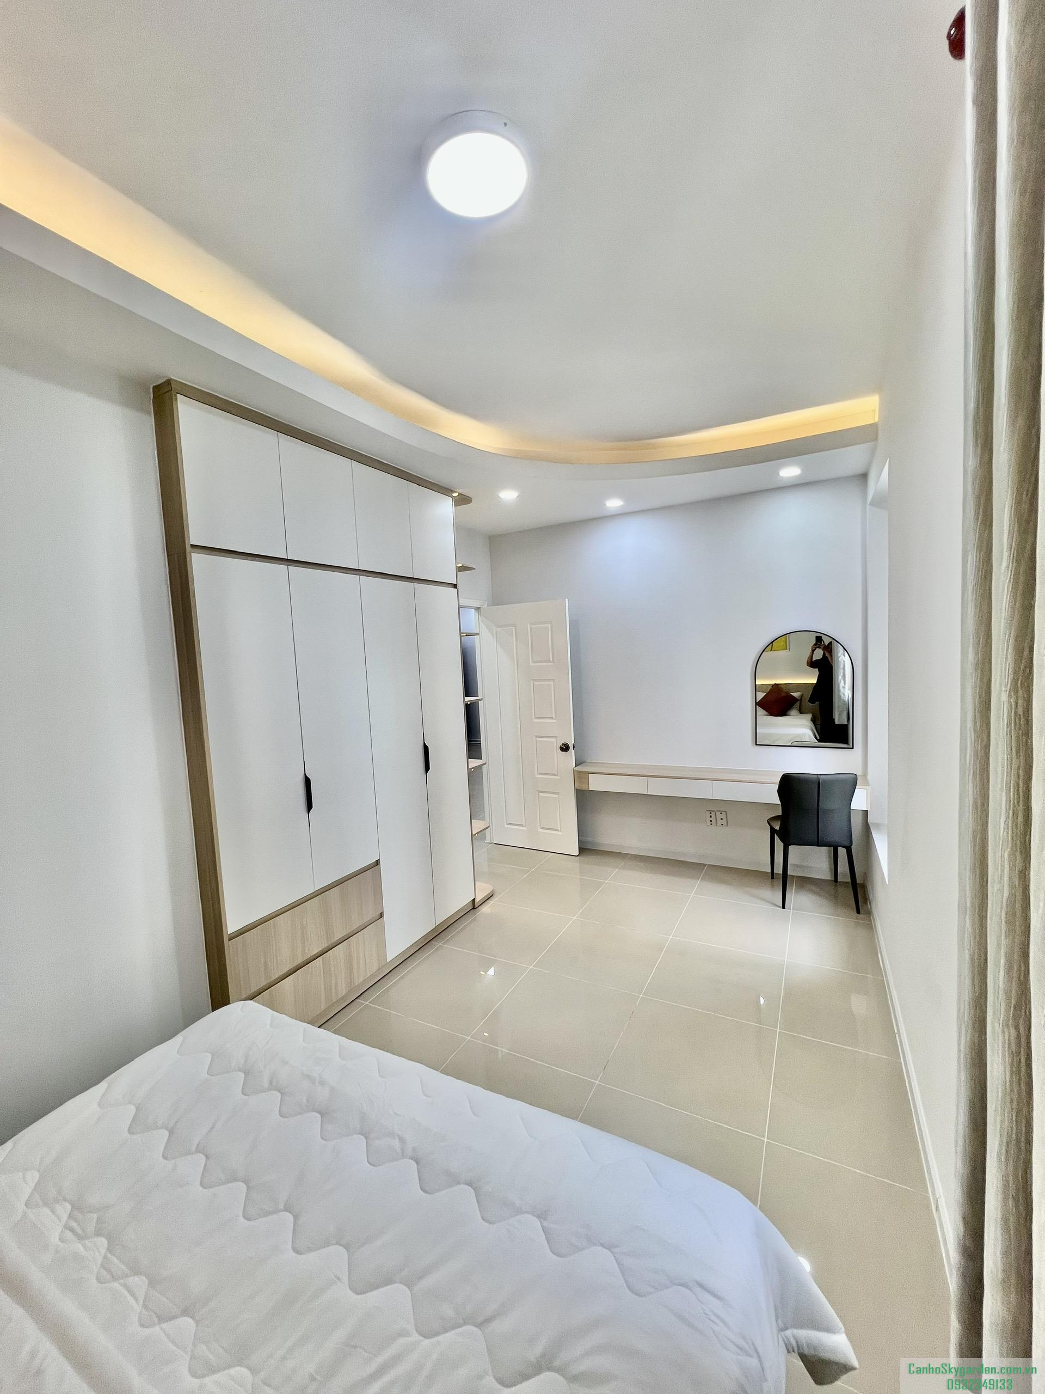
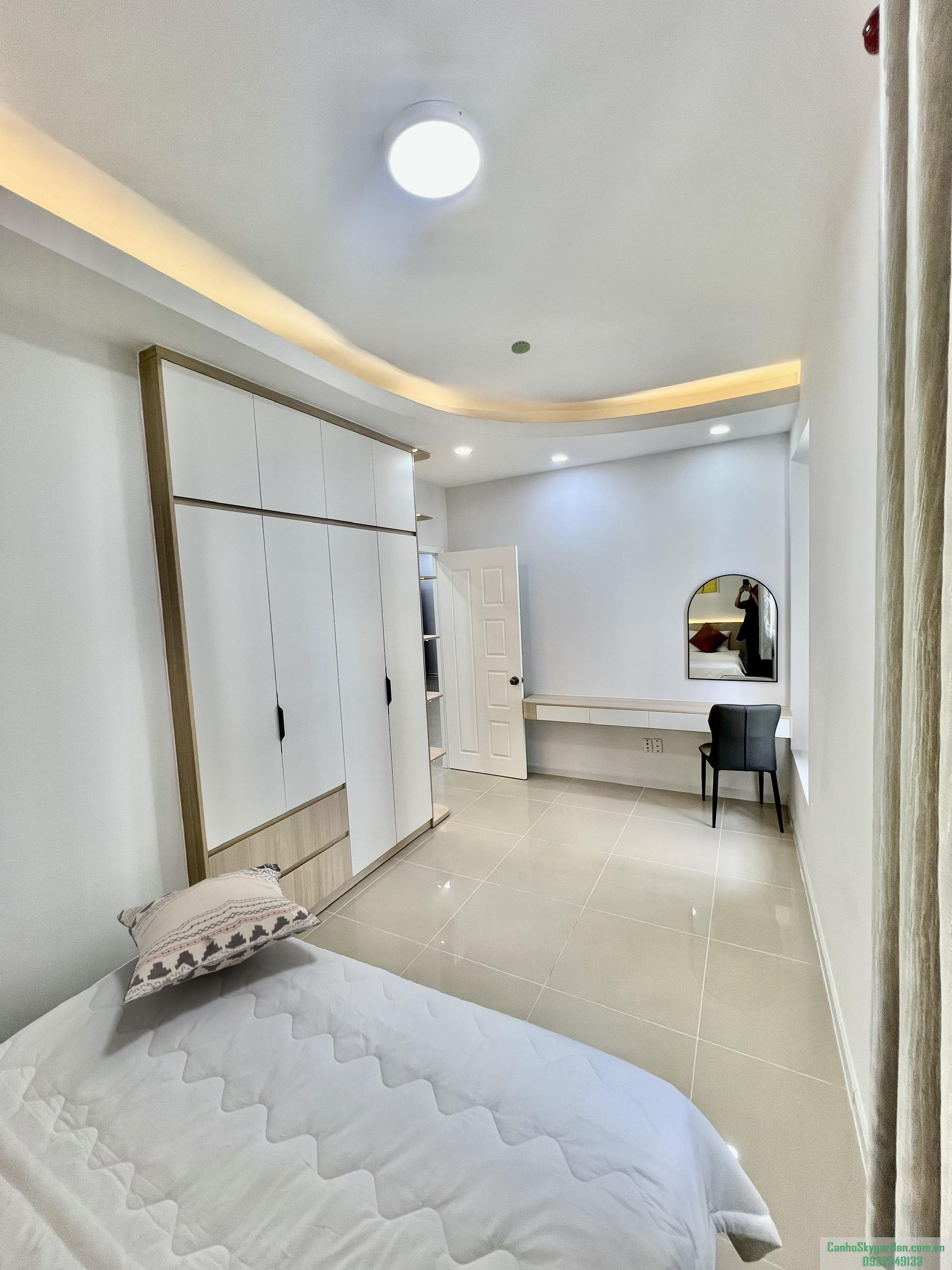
+ smoke detector (521, 347)
+ decorative pillow (216, 918)
